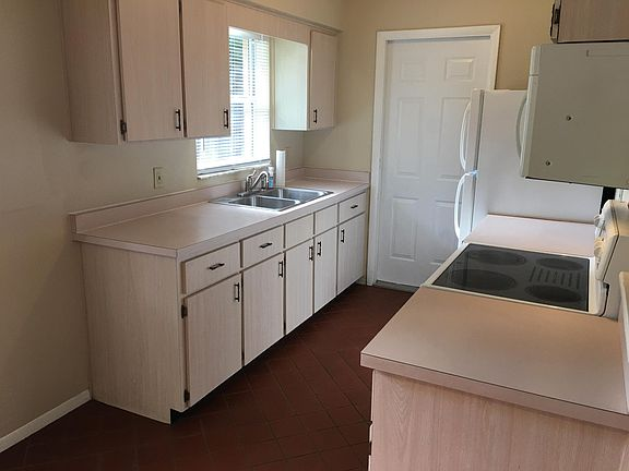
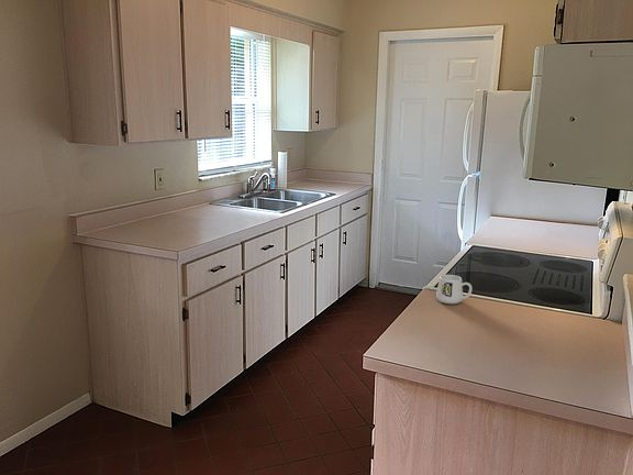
+ mug (454, 289)
